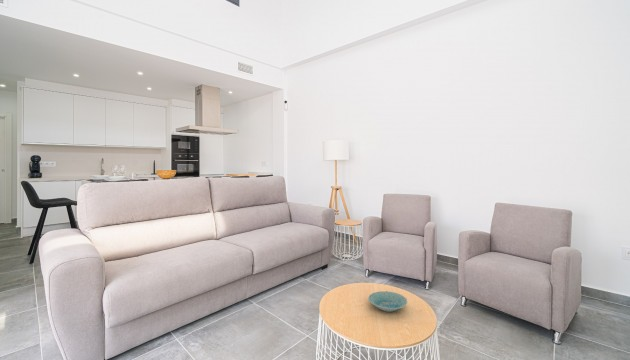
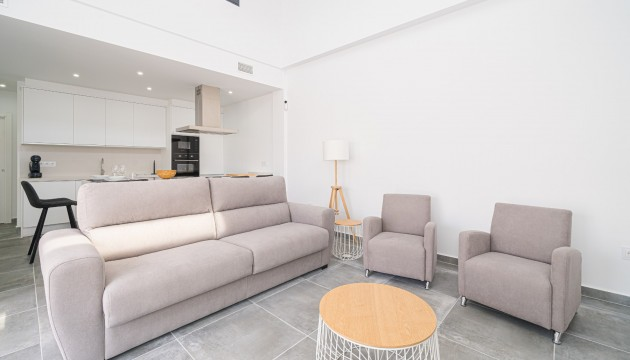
- bowl (387, 303)
